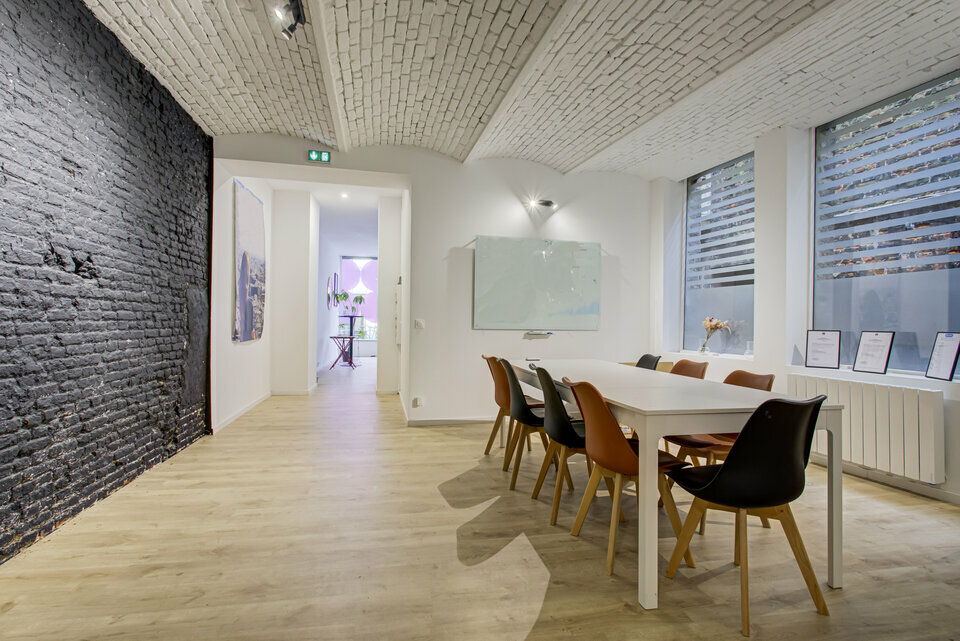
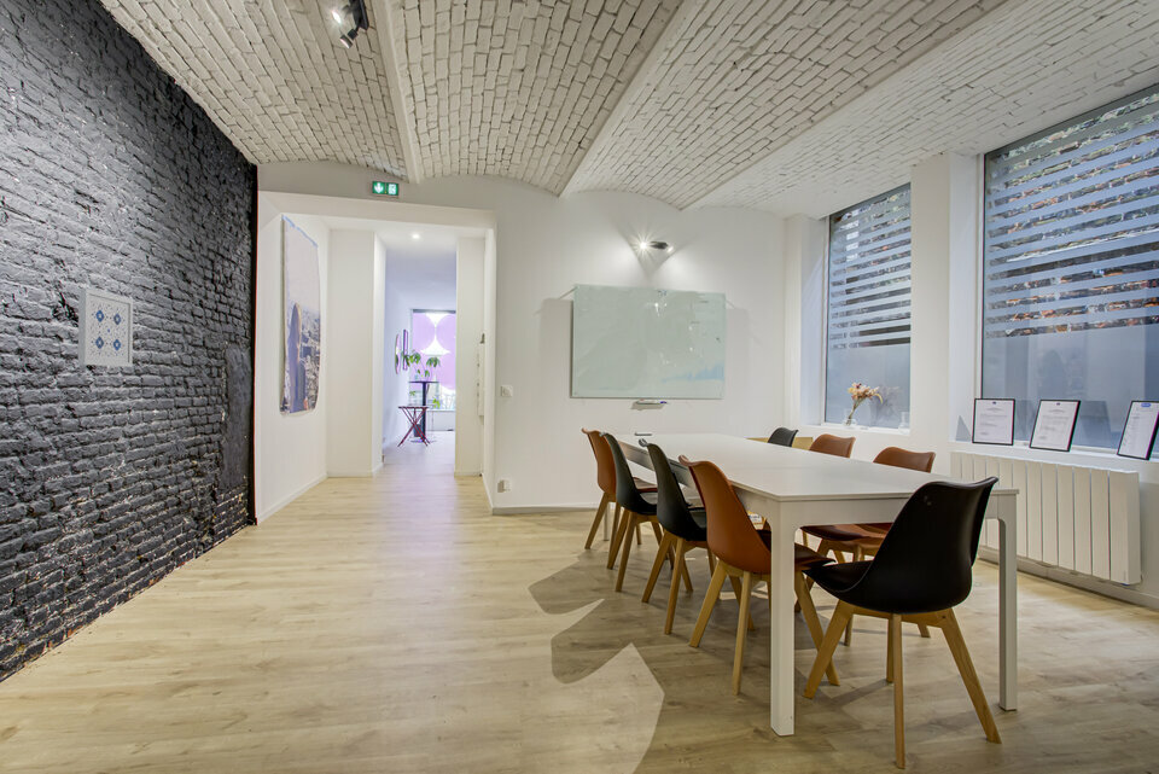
+ wall art (106, 330)
